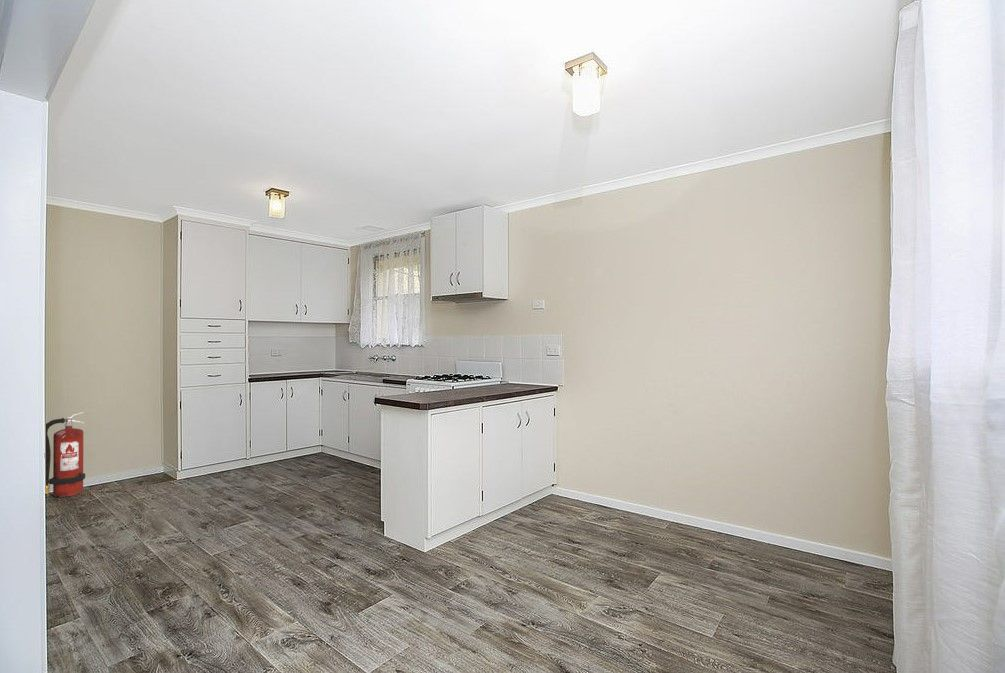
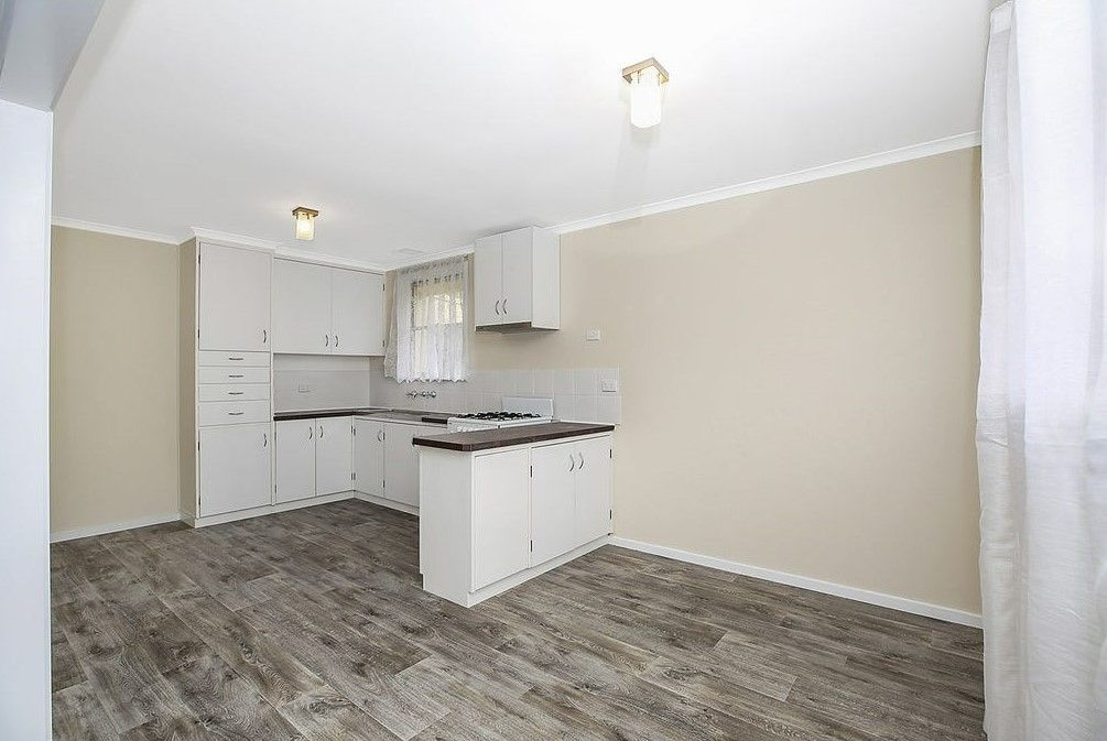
- fire extinguisher (63, 454)
